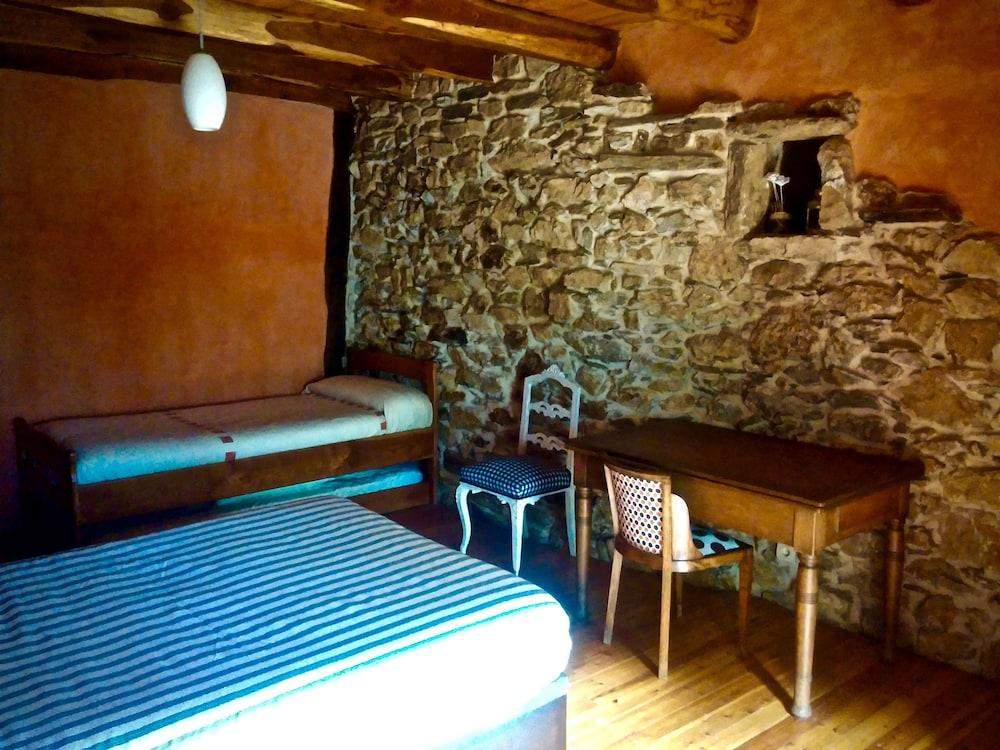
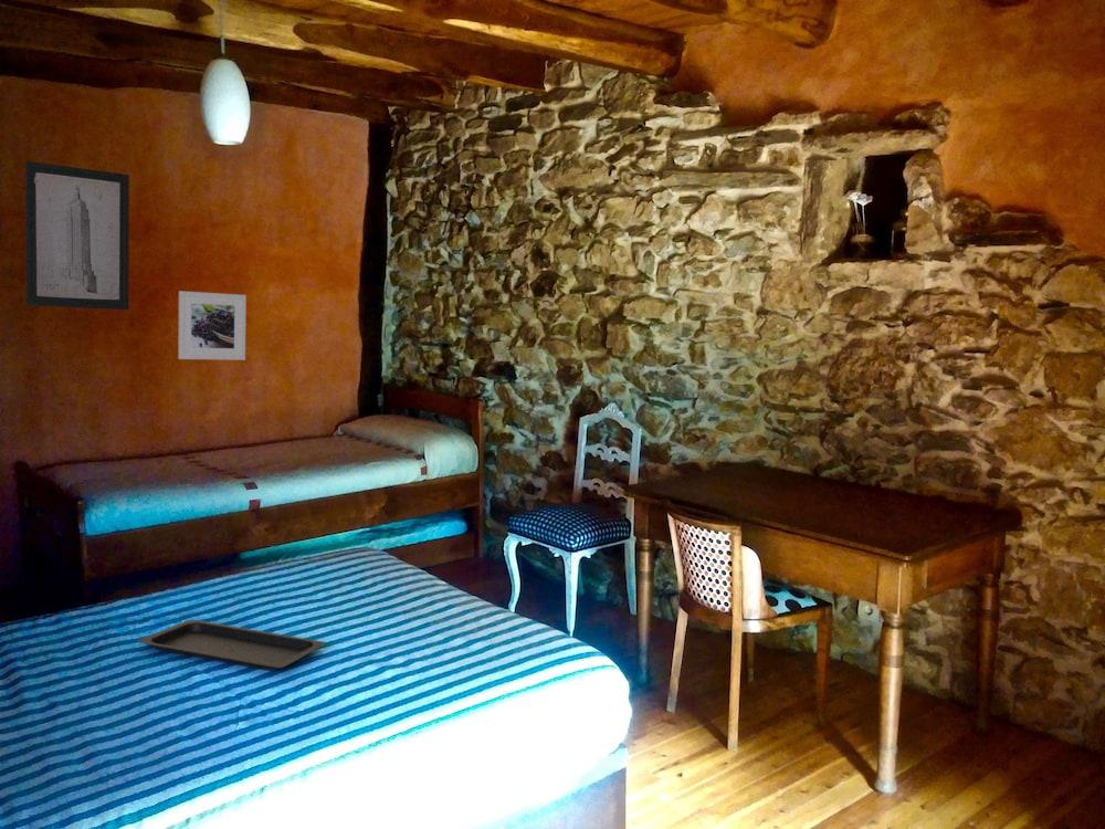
+ serving tray (232, 646)
+ wall art (78, 238)
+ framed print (212, 326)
